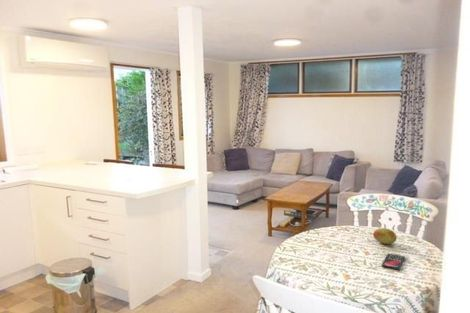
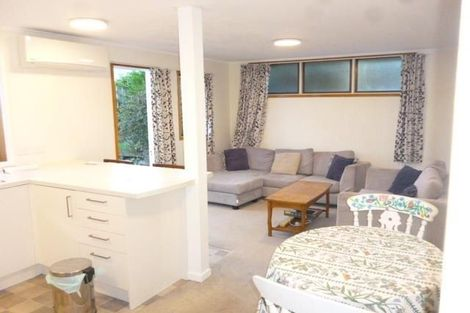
- smartphone (393, 261)
- fruit (384, 235)
